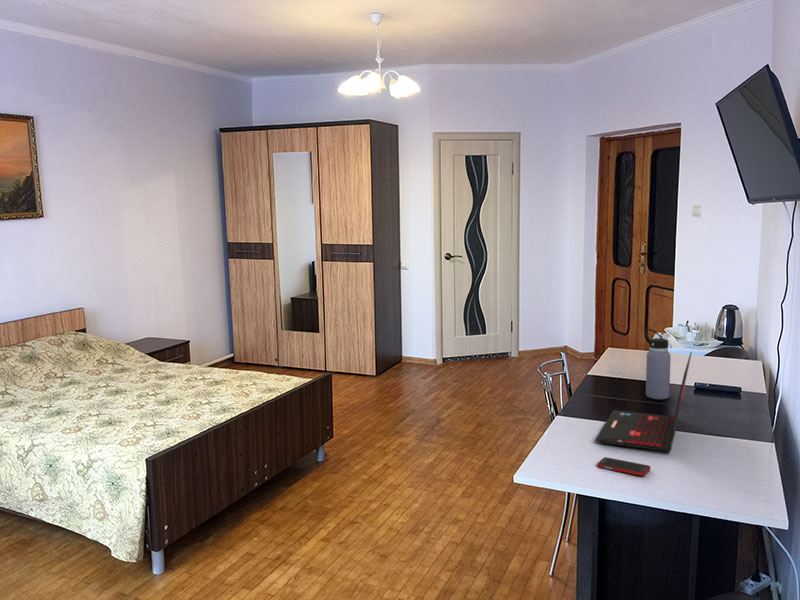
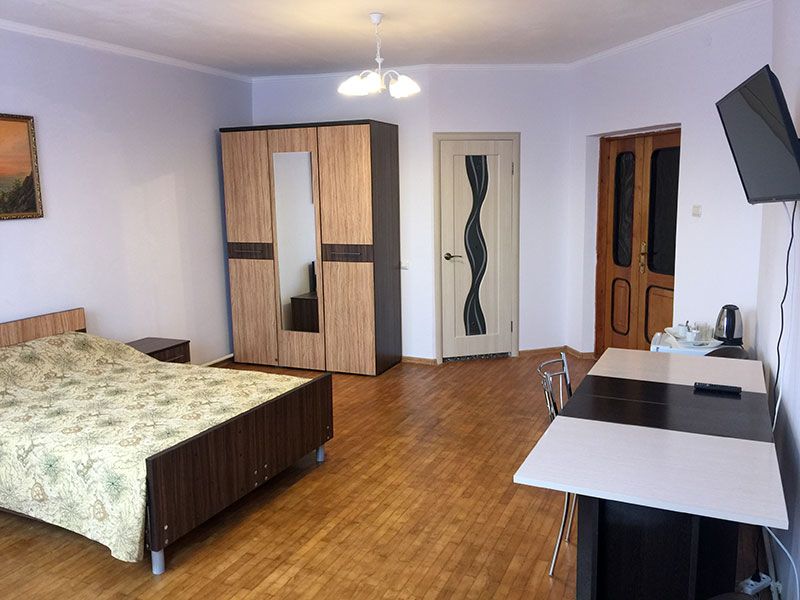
- cell phone (623, 466)
- laptop (644, 413)
- water bottle (657, 363)
